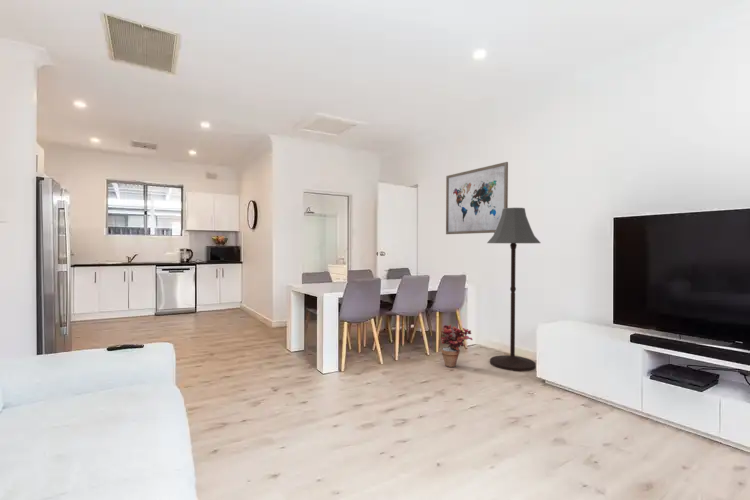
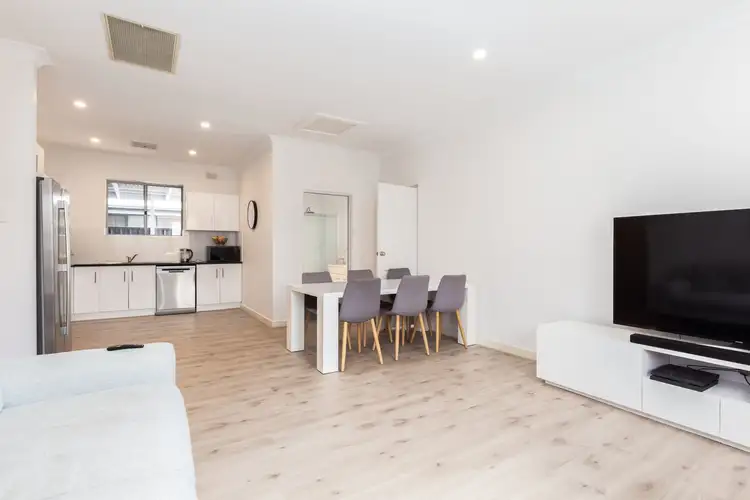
- floor lamp (513, 286)
- potted plant (453, 345)
- wall art (474, 201)
